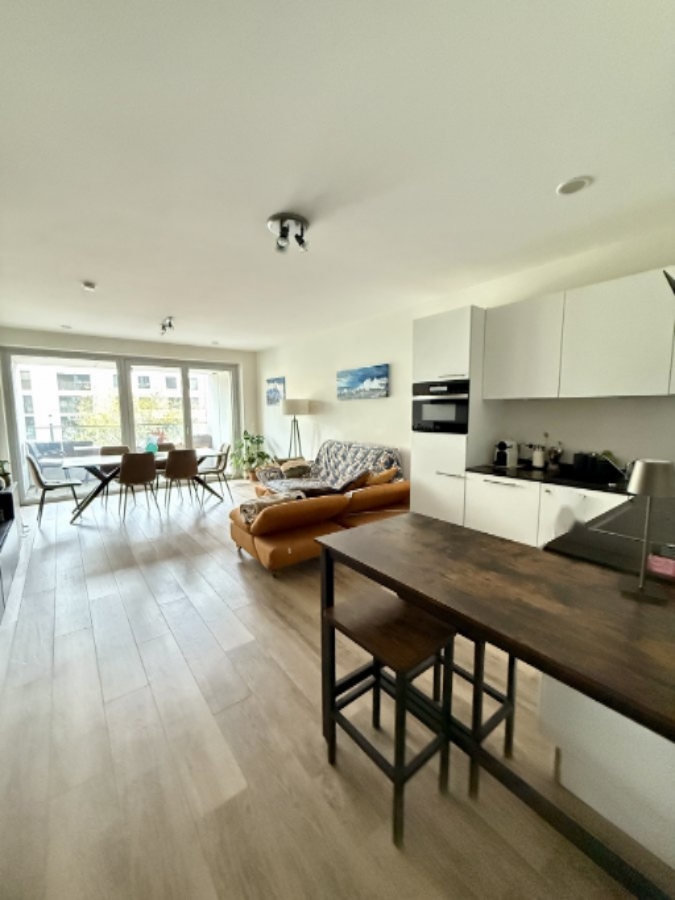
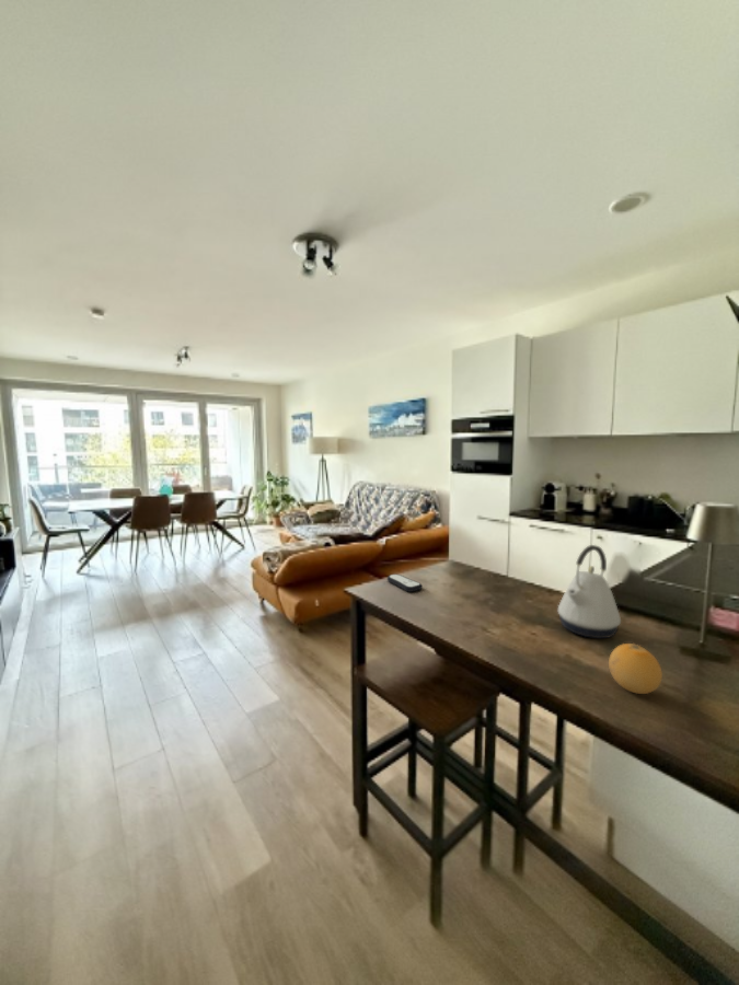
+ fruit (634, 668)
+ kettle (588, 588)
+ remote control (403, 582)
